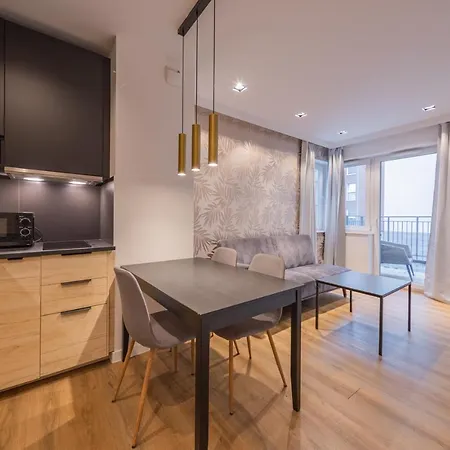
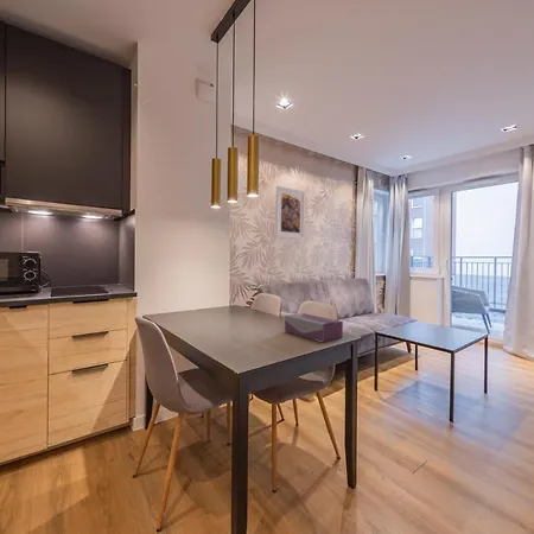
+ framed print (290, 214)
+ tissue box (312, 325)
